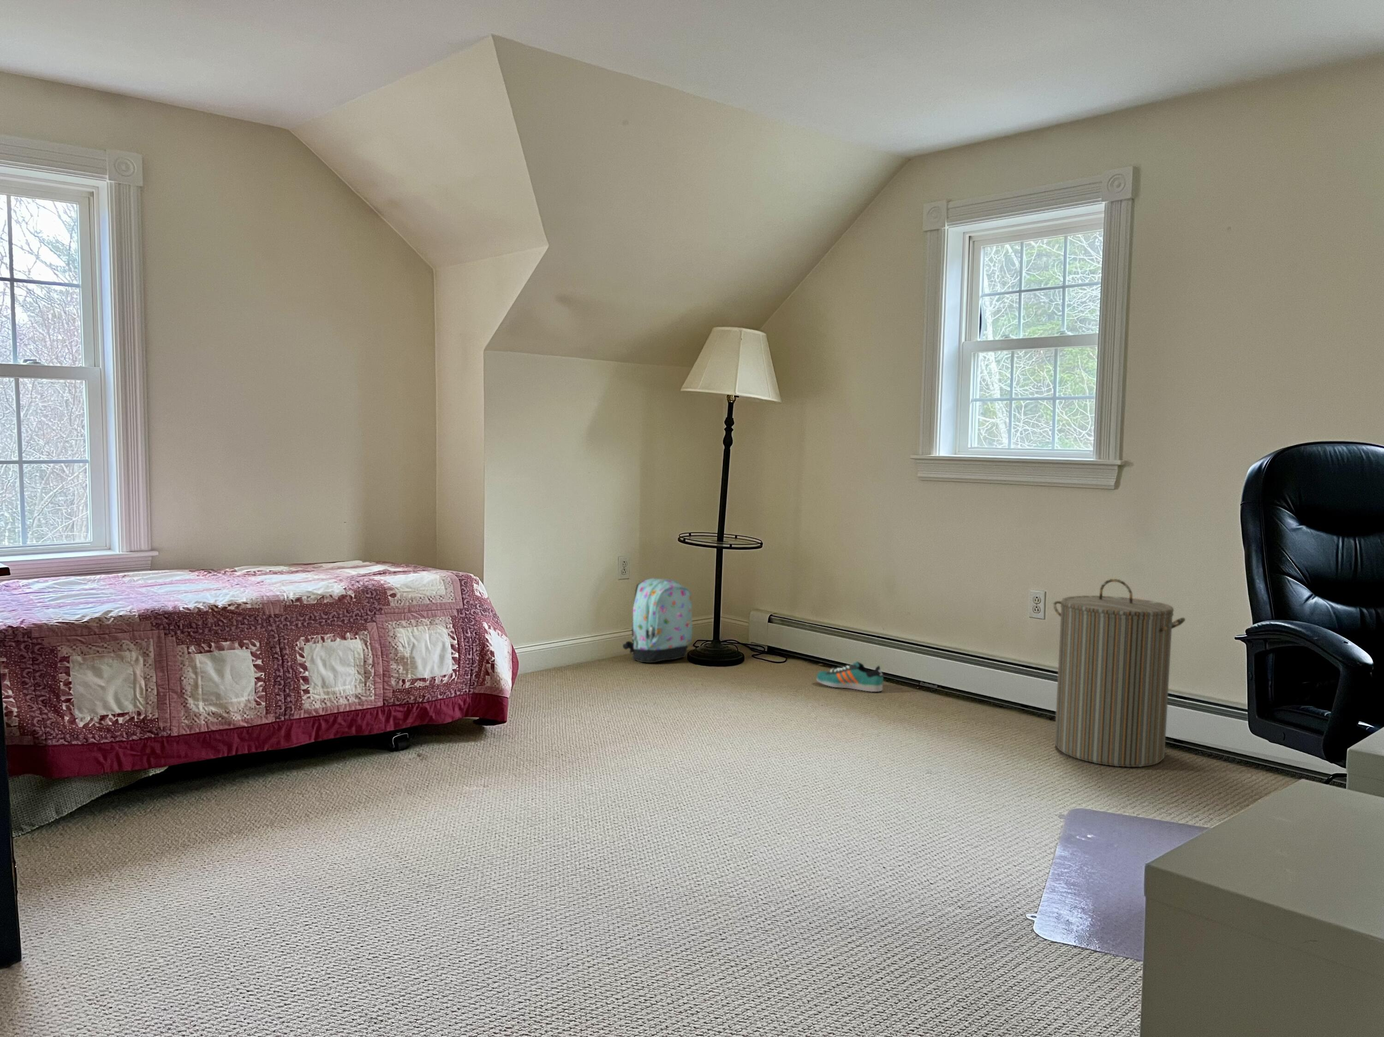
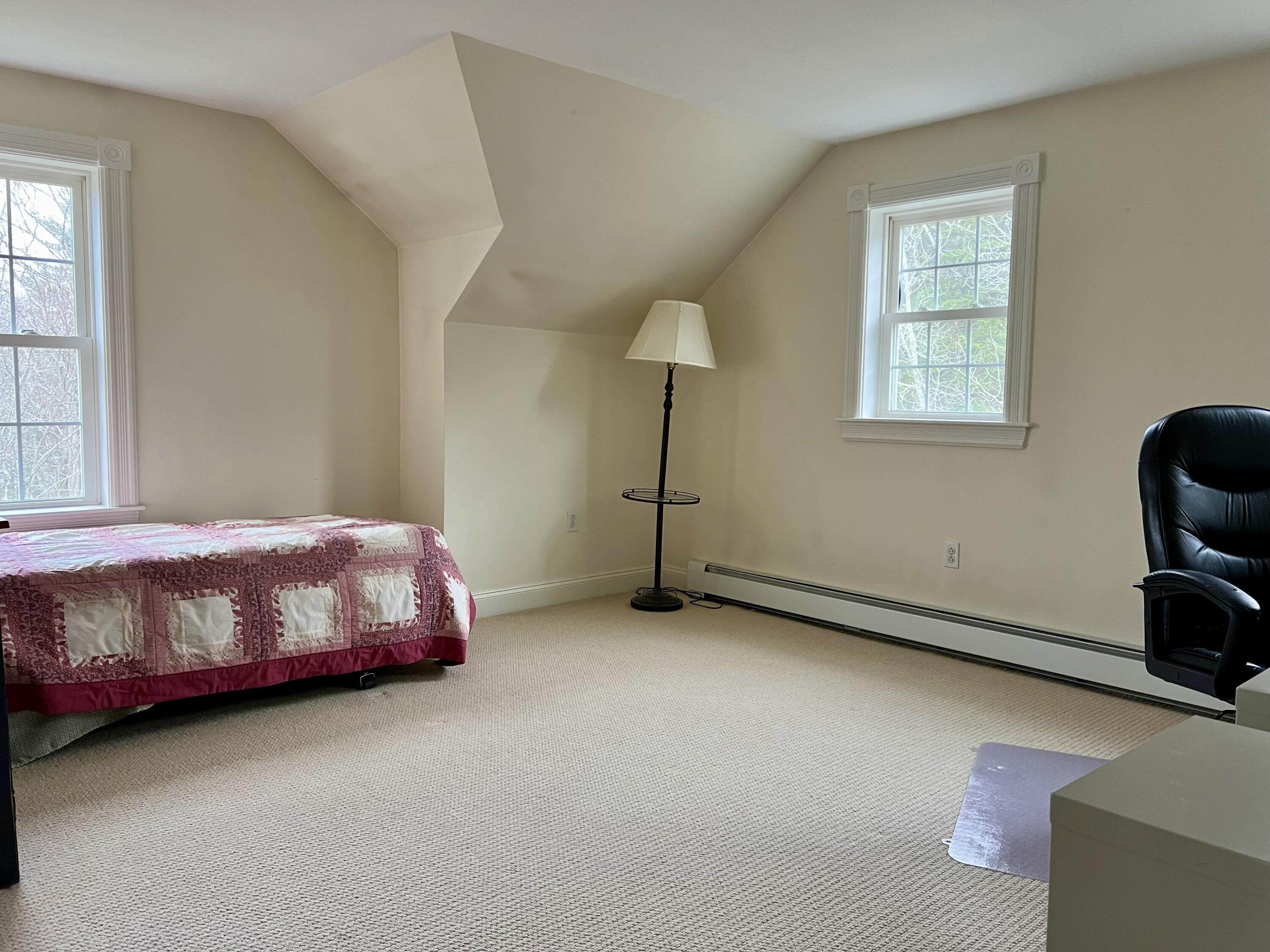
- laundry hamper (1113, 666)
- backpack (663, 619)
- sneaker (850, 673)
